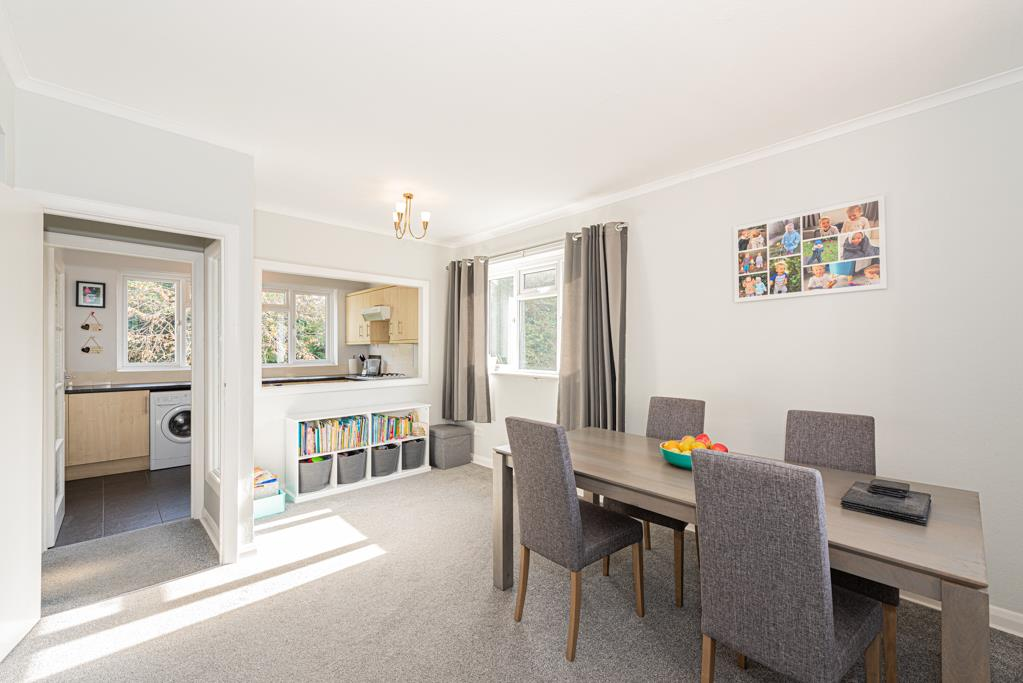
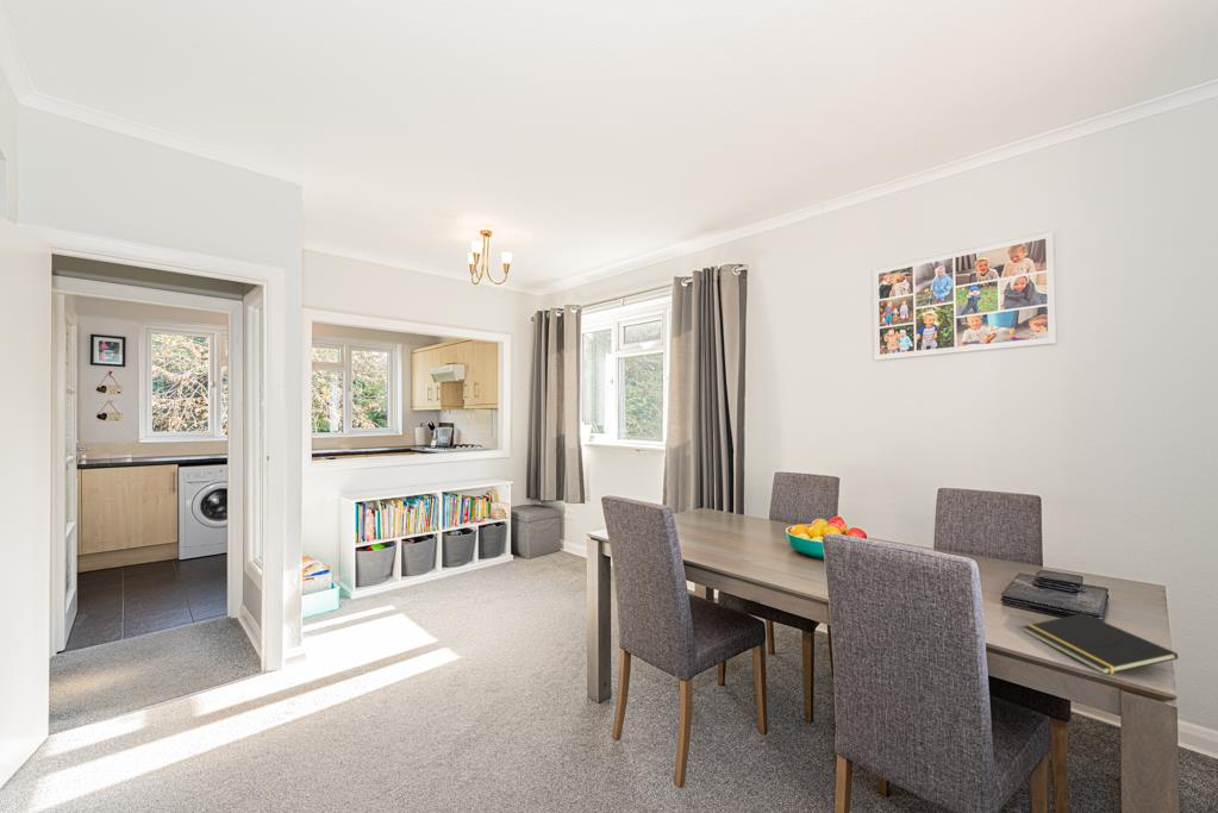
+ notepad (1093, 640)
